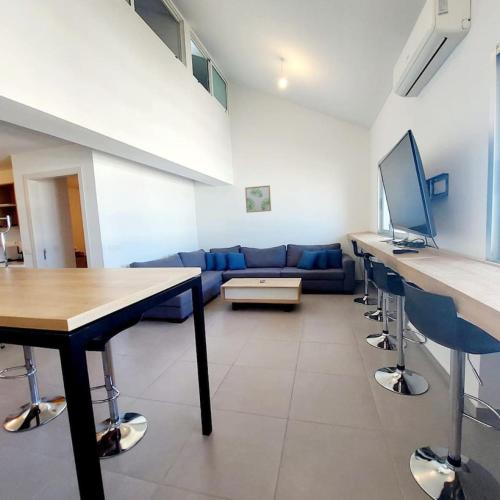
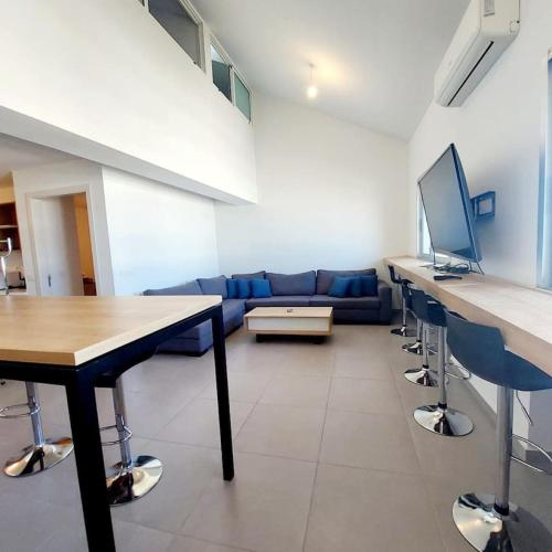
- wall art (258, 199)
